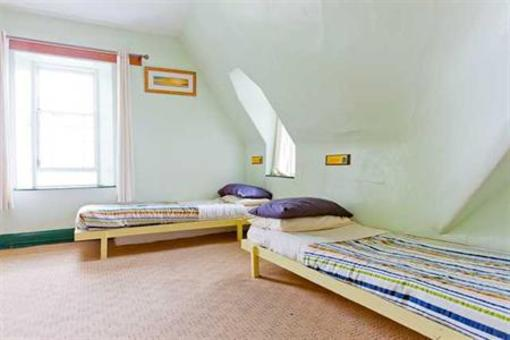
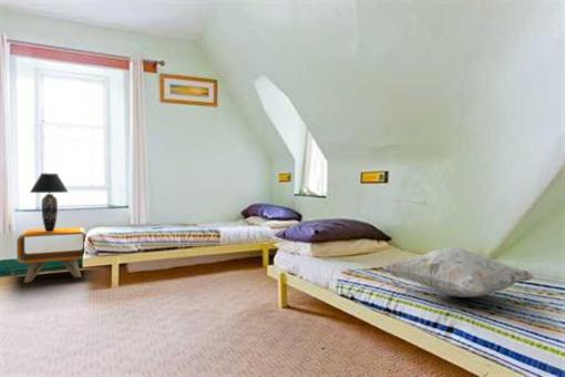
+ table lamp (49, 202)
+ decorative pillow (455, 272)
+ nightstand (53, 253)
